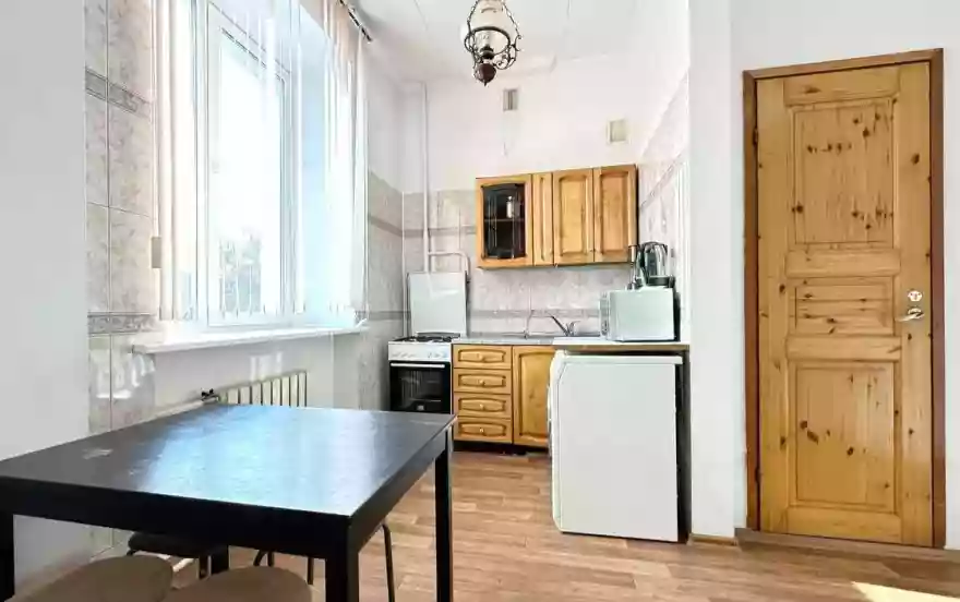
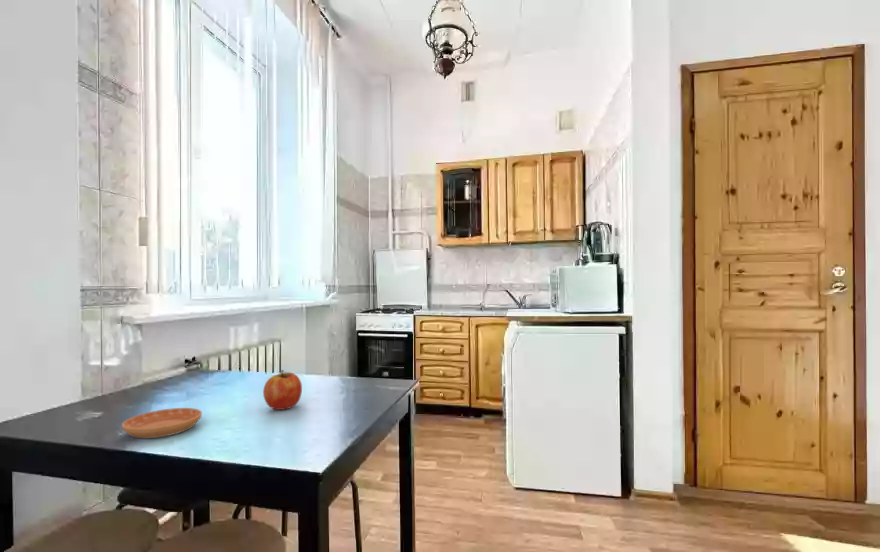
+ fruit (283, 388)
+ saucer (163, 423)
